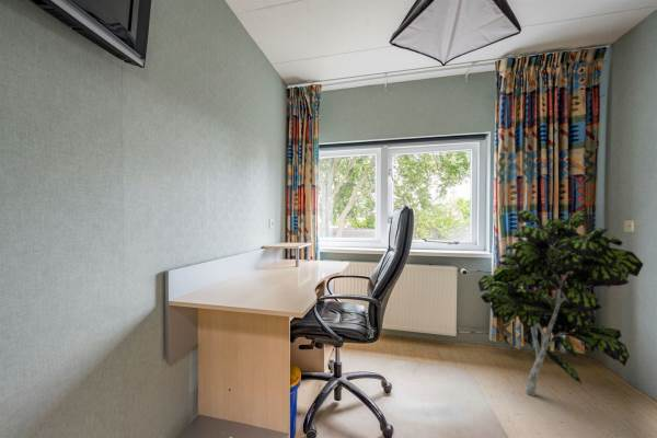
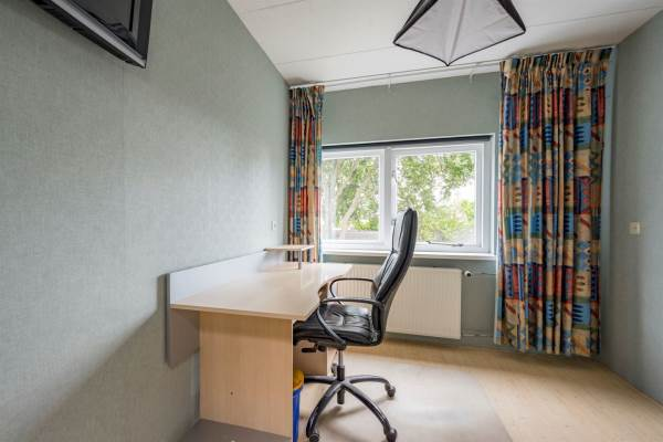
- indoor plant (541, 300)
